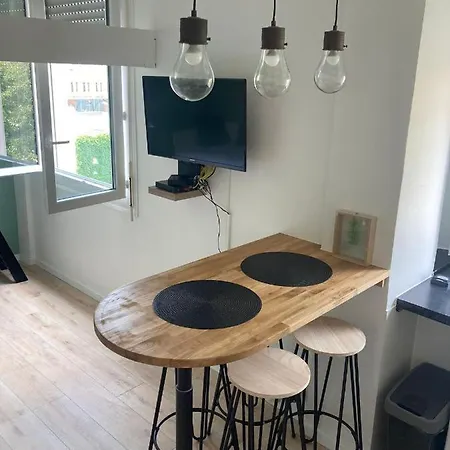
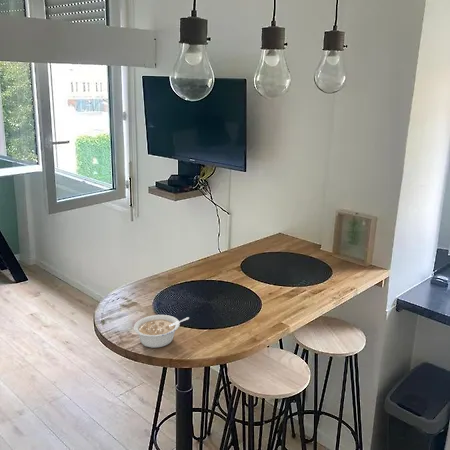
+ legume (158, 330)
